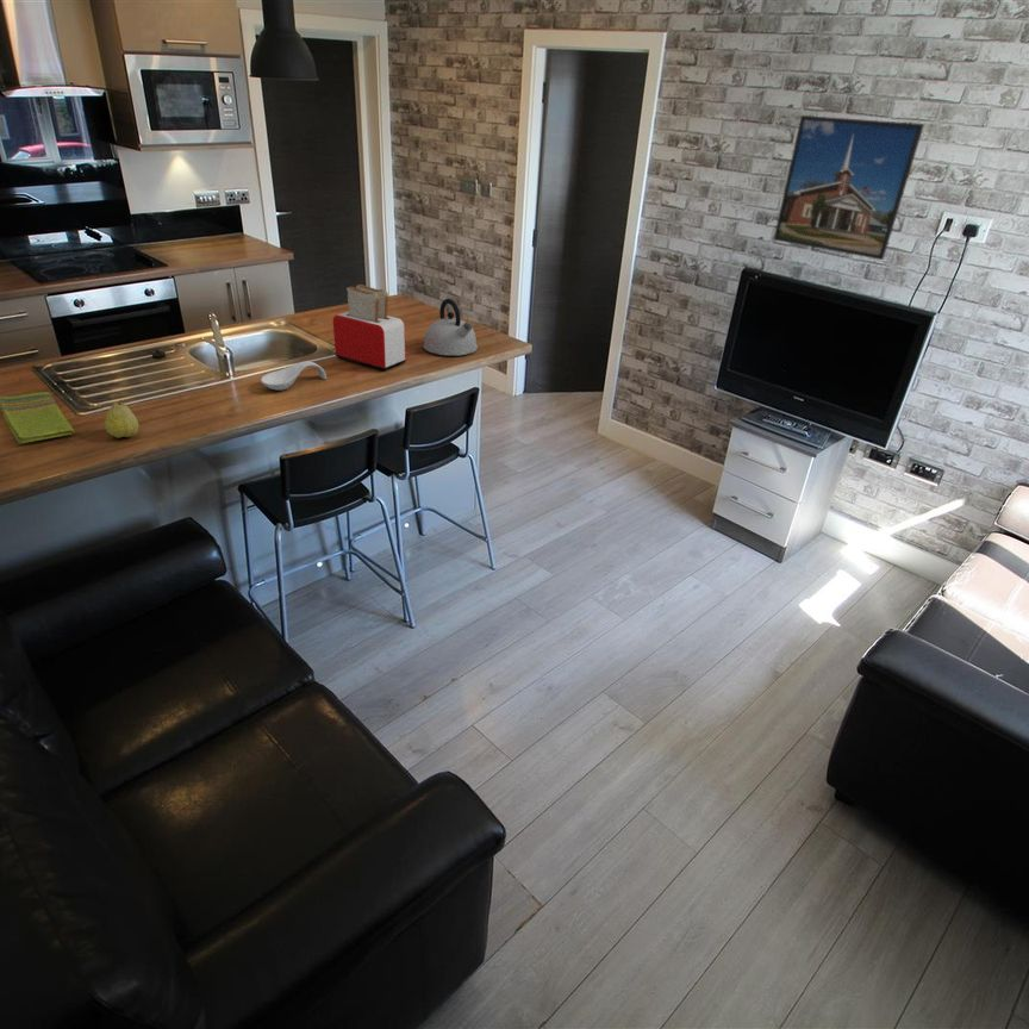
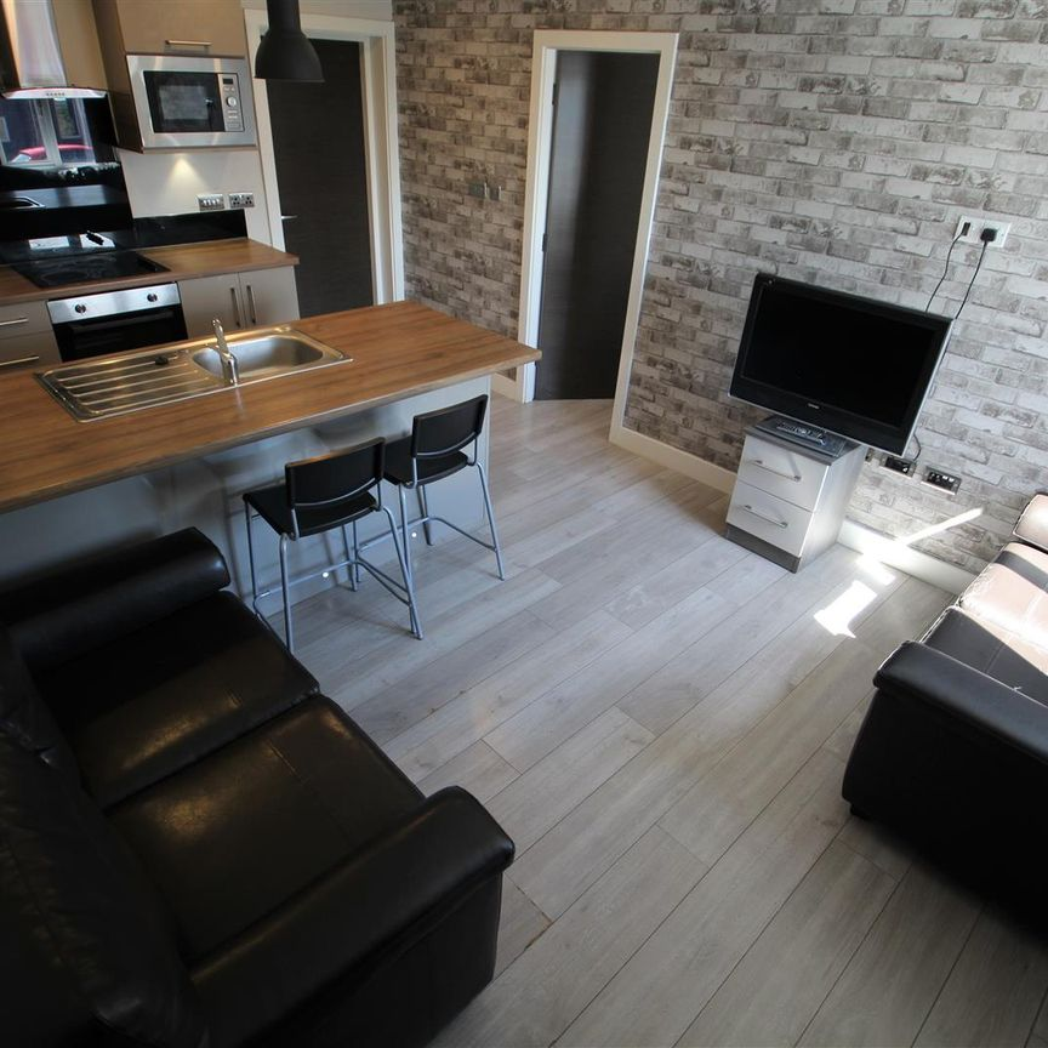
- fruit (119, 418)
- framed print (842, 187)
- spoon rest (293, 374)
- kettle (451, 324)
- toaster (366, 324)
- dish towel (33, 414)
